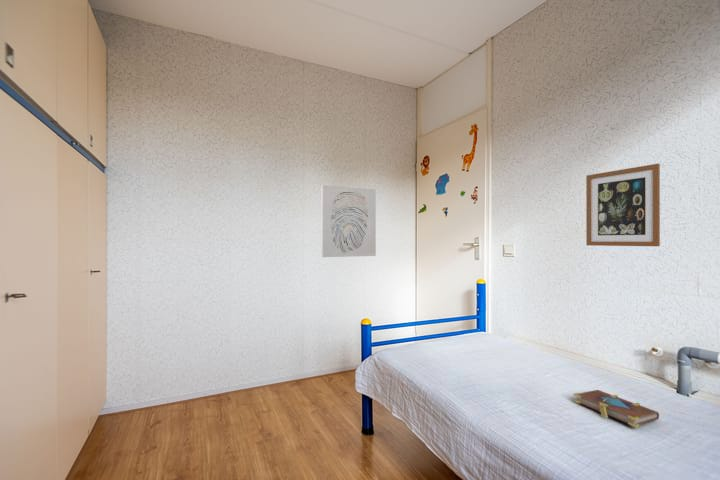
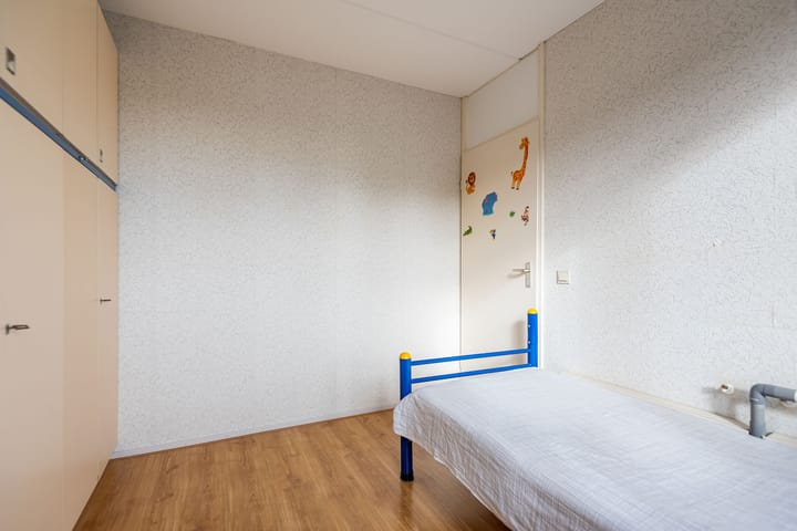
- wall art (620, 207)
- book (607, 403)
- wall art (349, 222)
